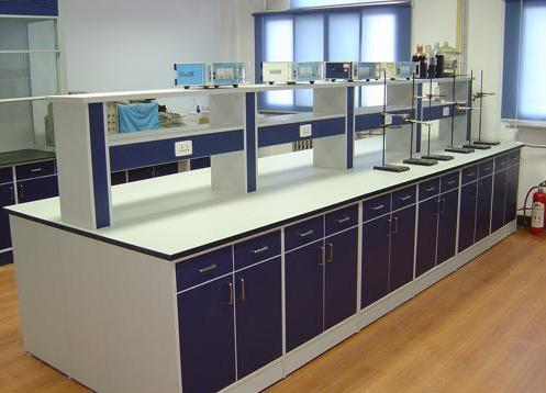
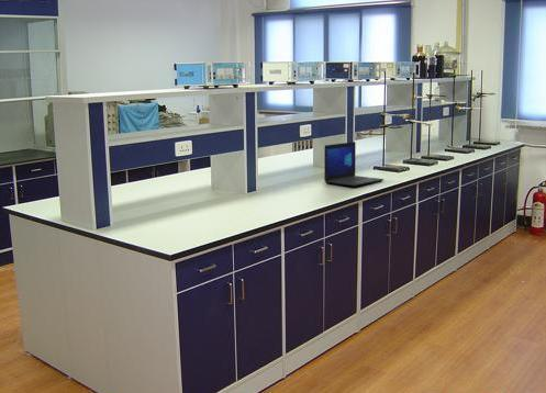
+ laptop (354, 162)
